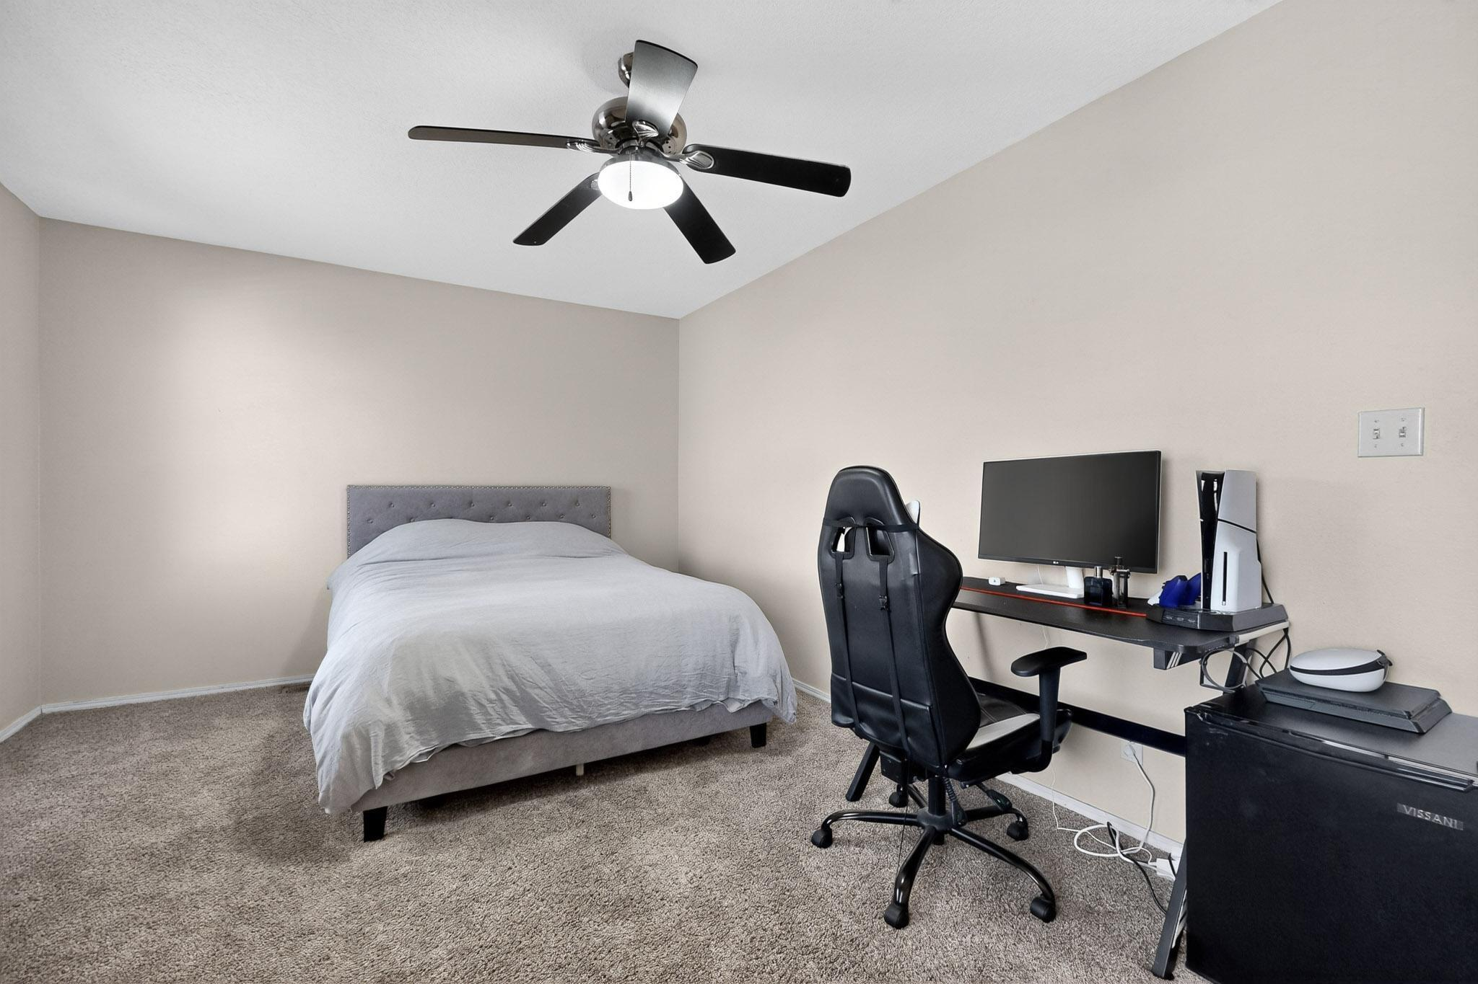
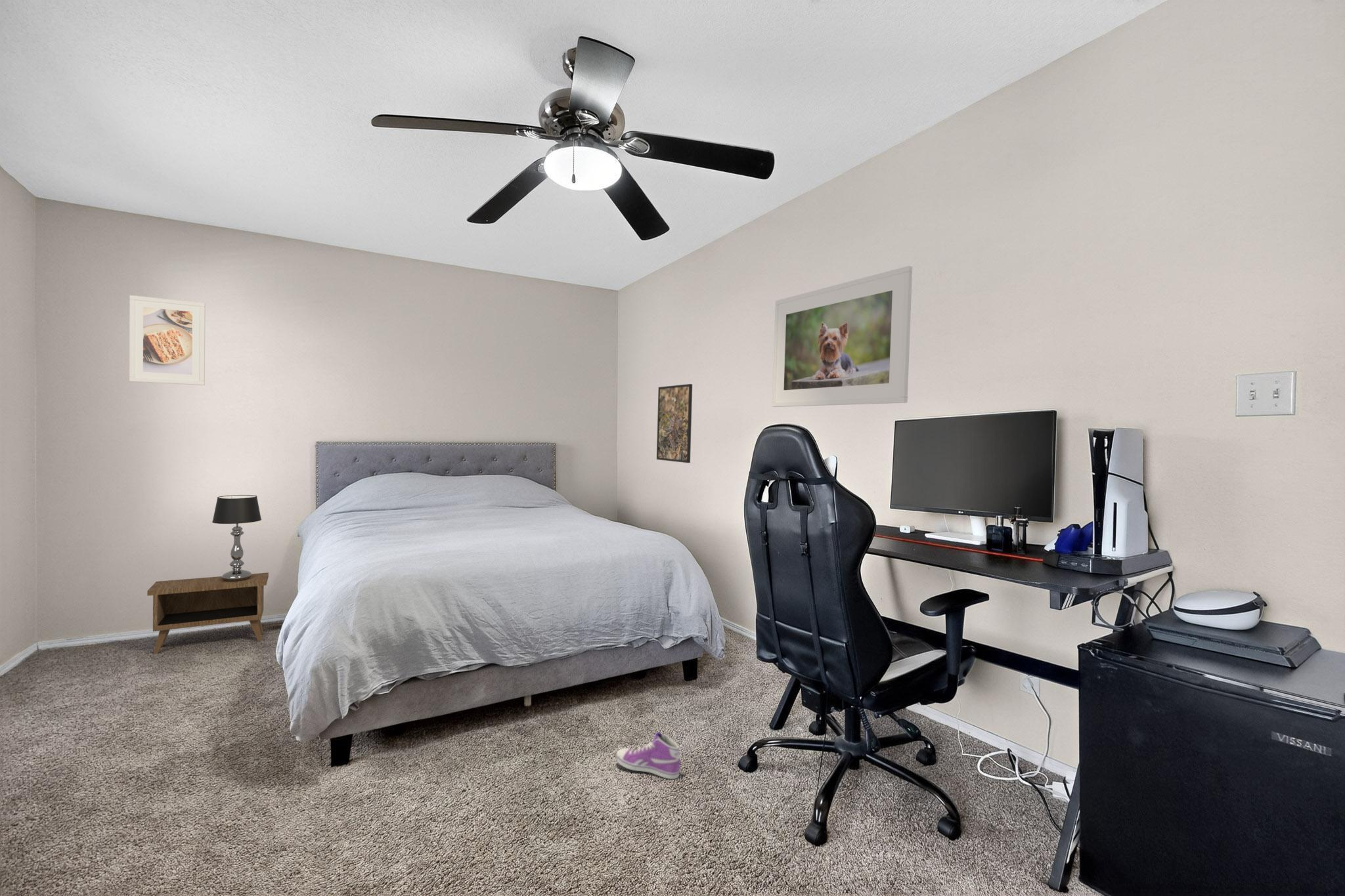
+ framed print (833, 345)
+ table lamp (237, 538)
+ sneaker (648, 749)
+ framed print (673, 423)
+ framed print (168, 341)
+ nightstand (211, 612)
